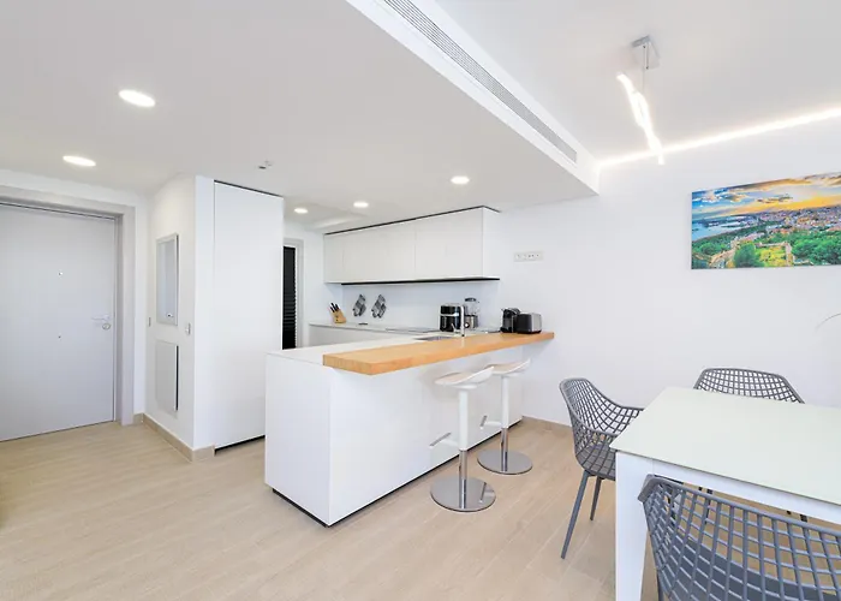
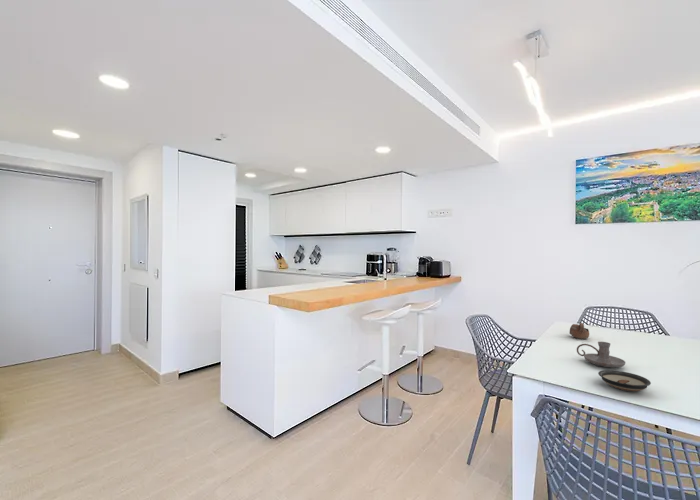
+ saucer (623, 382)
+ cup (578, 329)
+ candle holder (599, 352)
